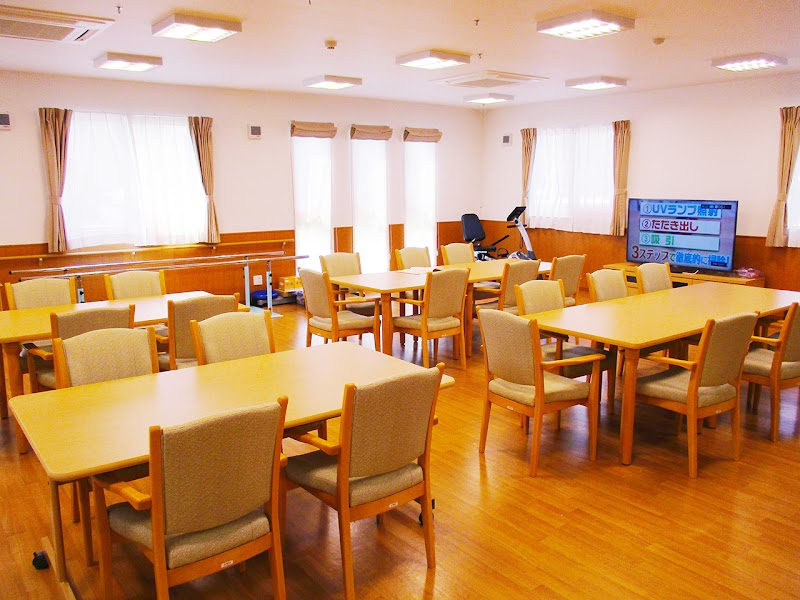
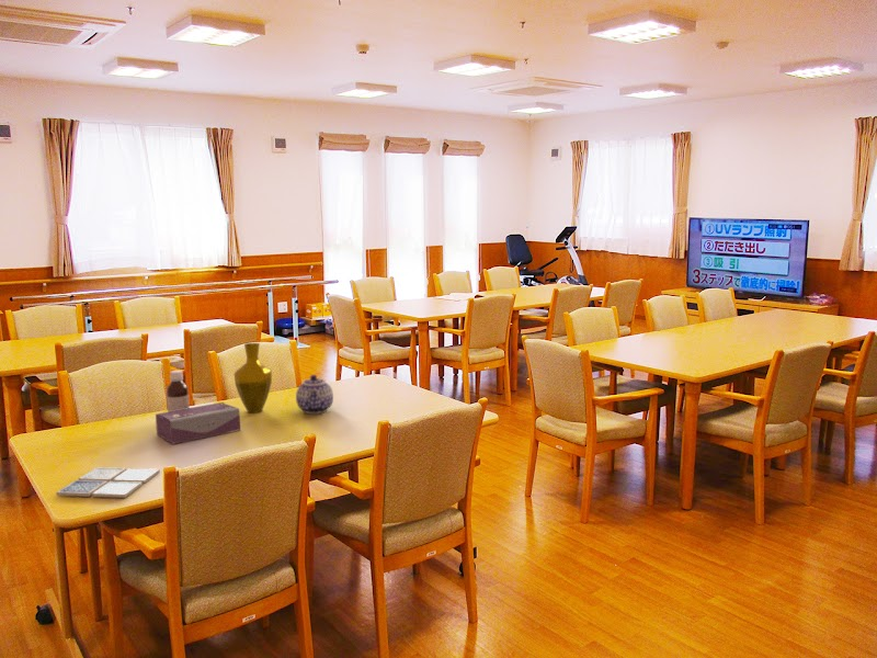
+ vase (253, 377)
+ teapot (314, 393)
+ drink coaster (110, 481)
+ tissue box (197, 421)
+ bottle (178, 396)
